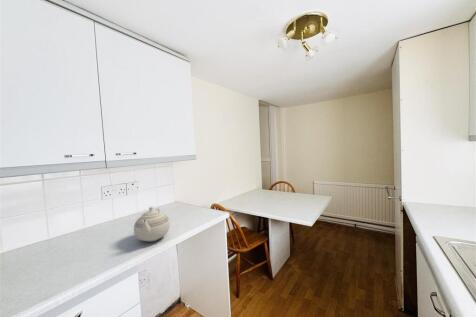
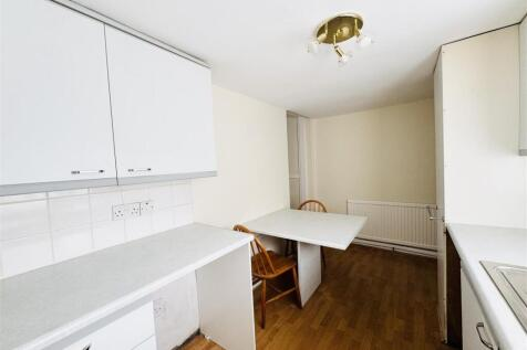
- teapot (152, 222)
